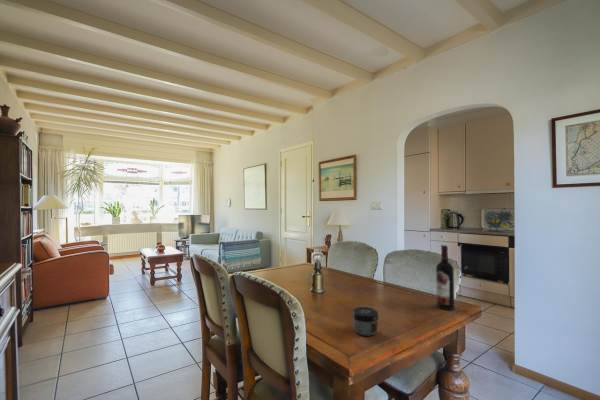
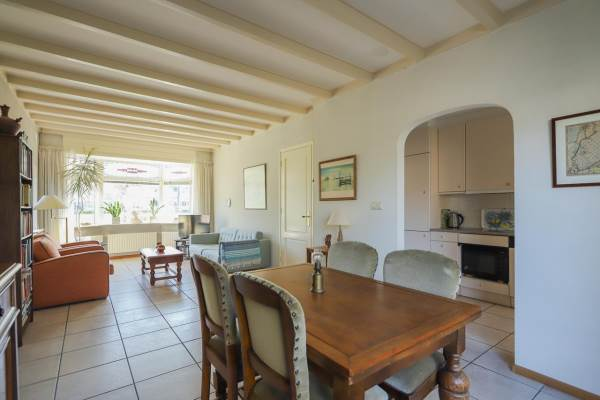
- wine bottle (444, 276)
- jar (365, 321)
